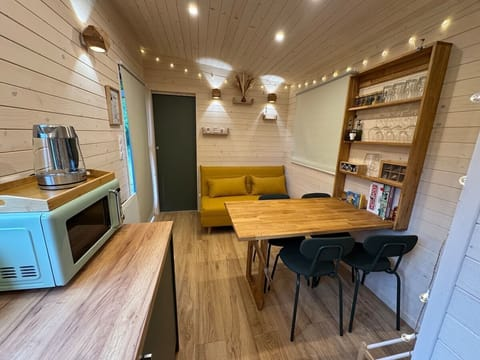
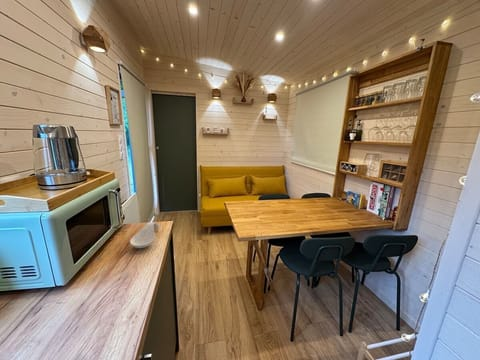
+ spoon rest (147, 233)
